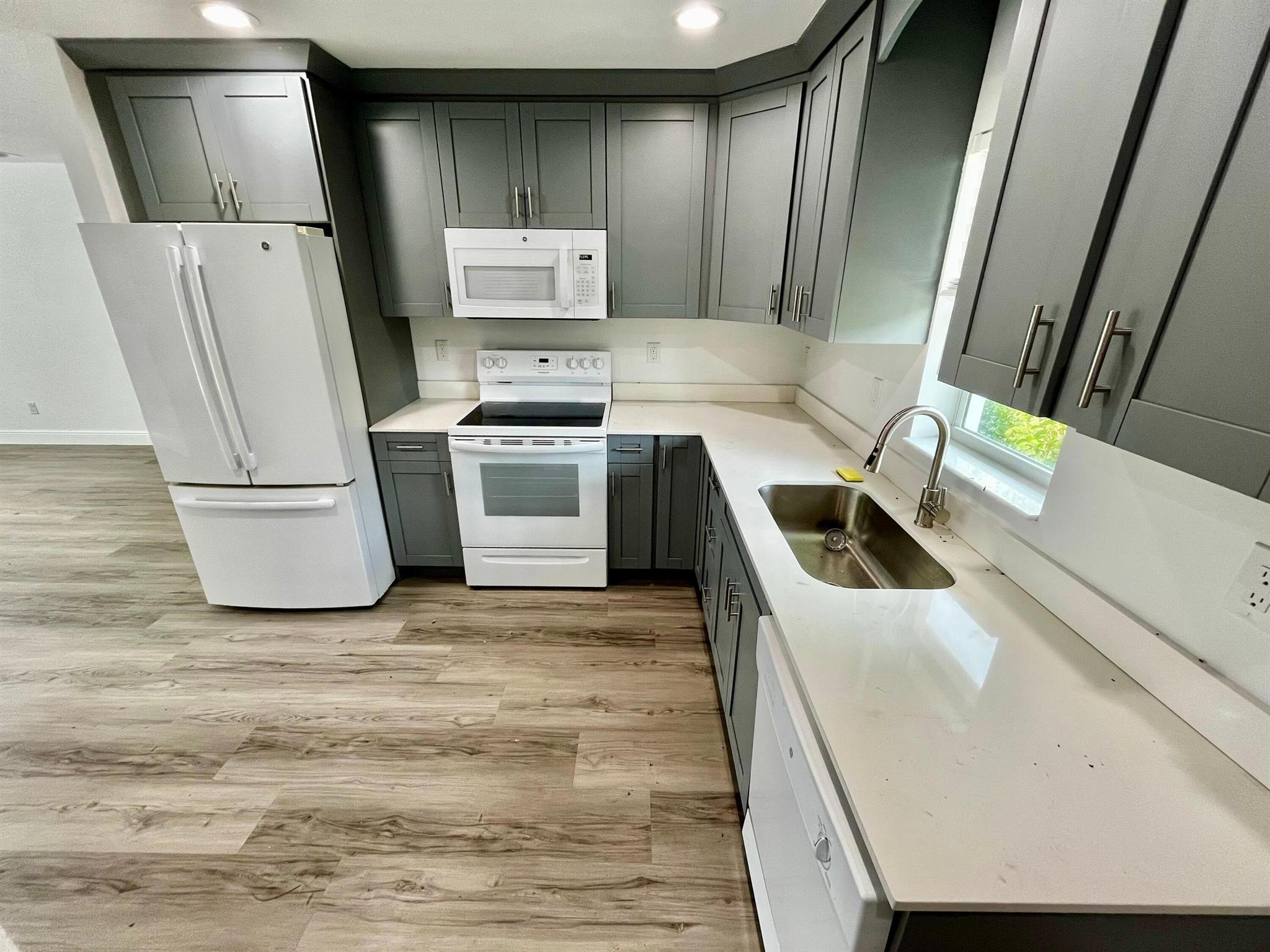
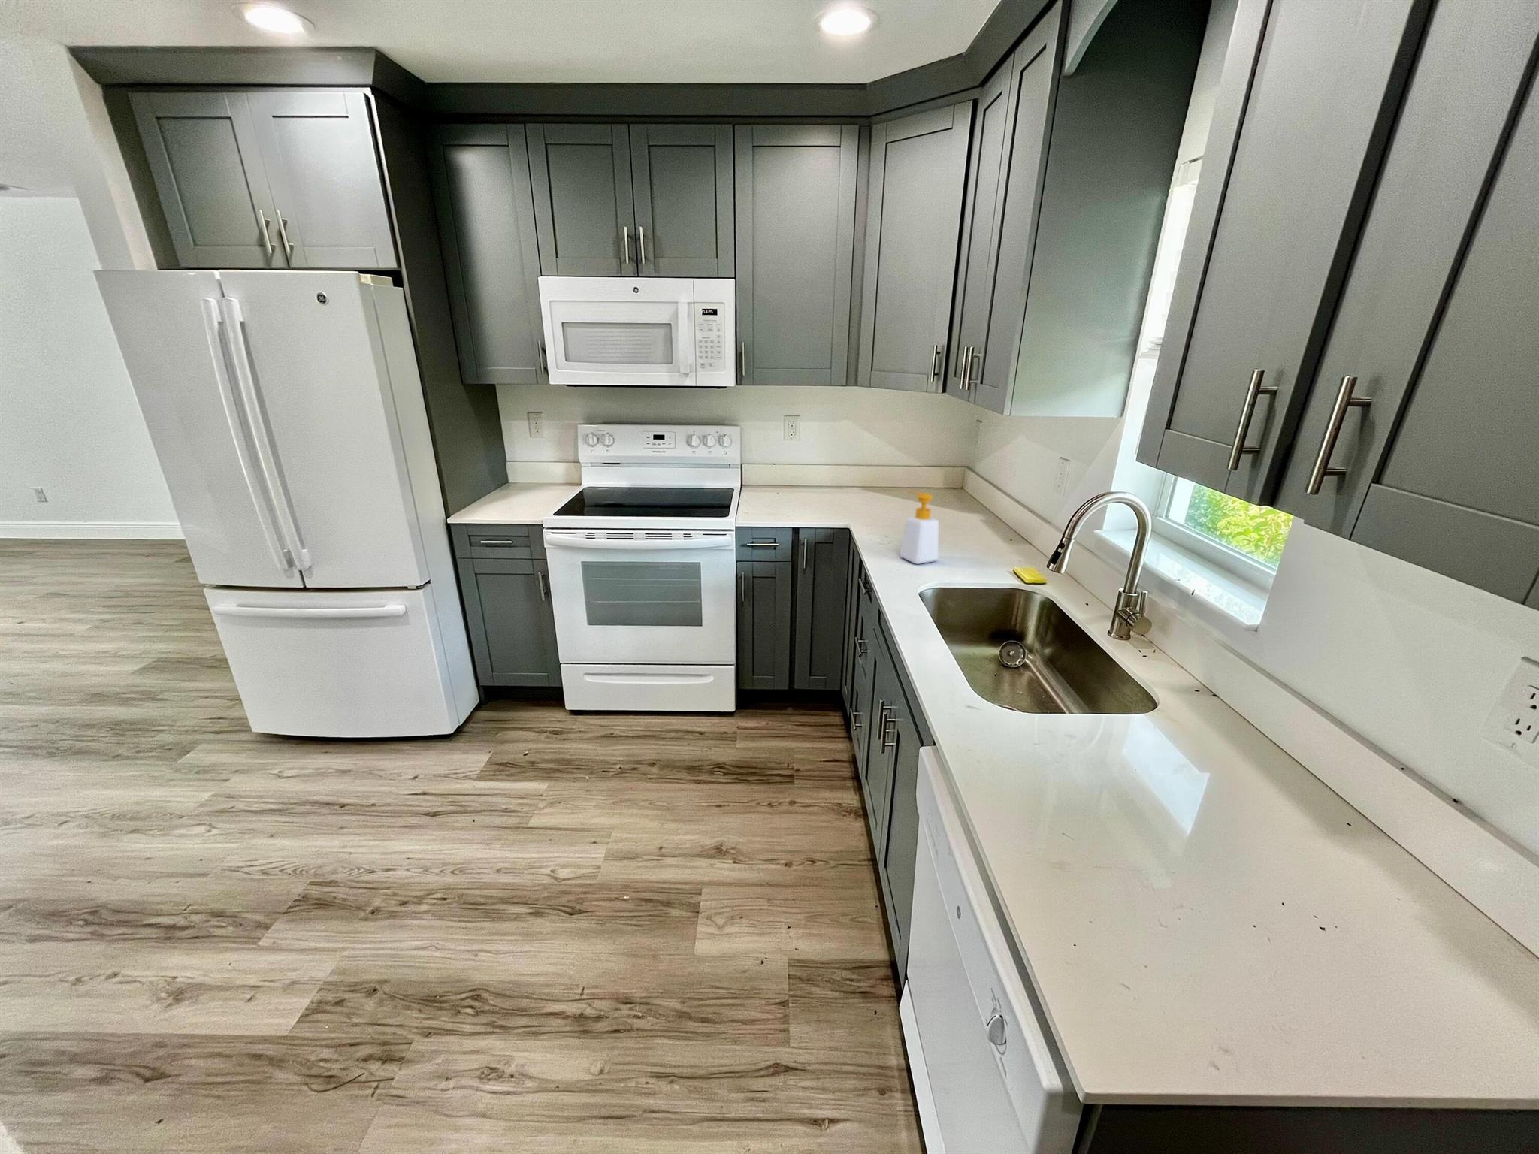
+ soap bottle (917, 525)
